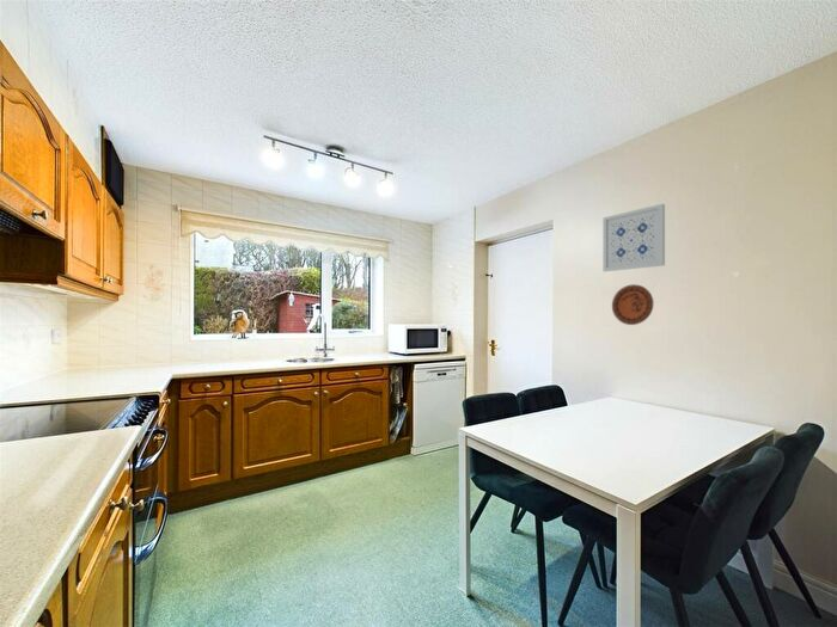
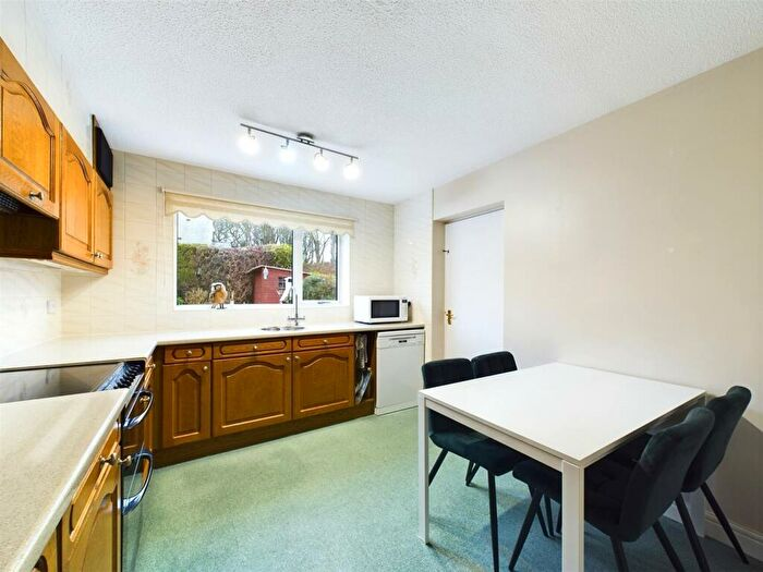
- decorative plate (631, 305)
- wall art (631, 240)
